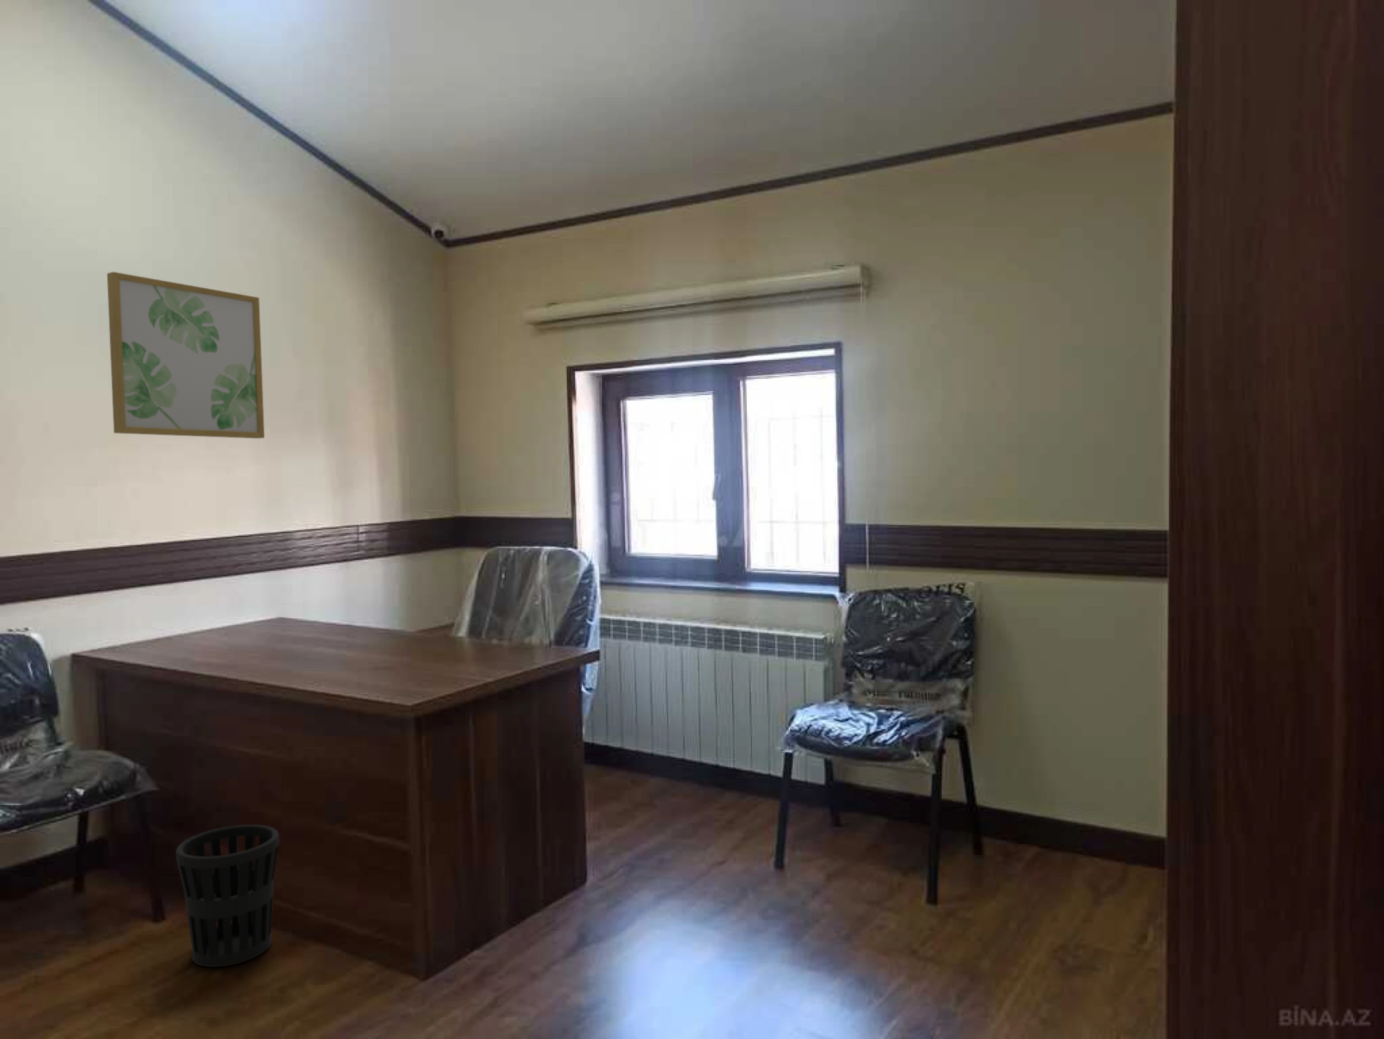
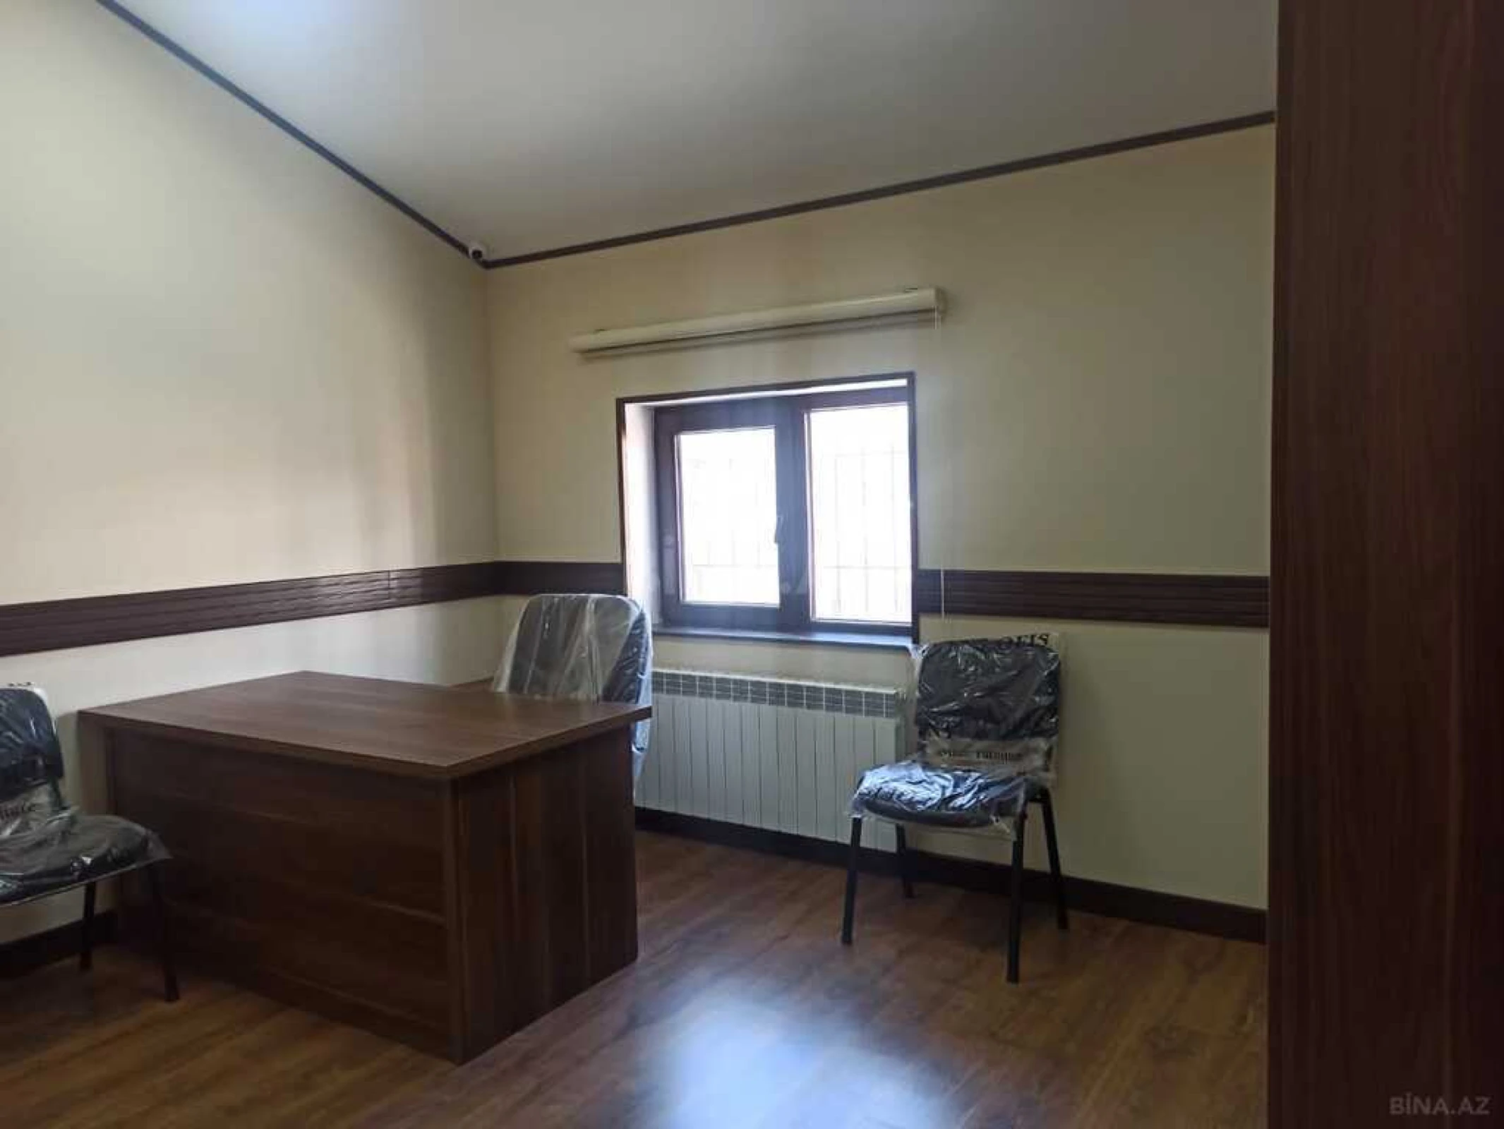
- wastebasket (230, 895)
- wall art (191, 361)
